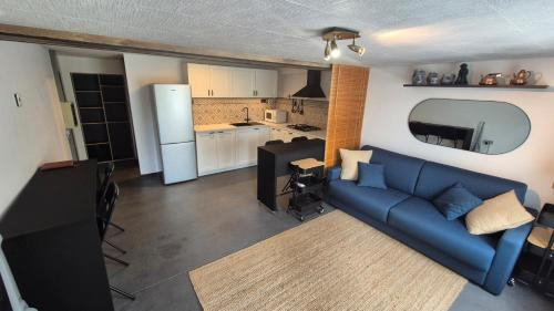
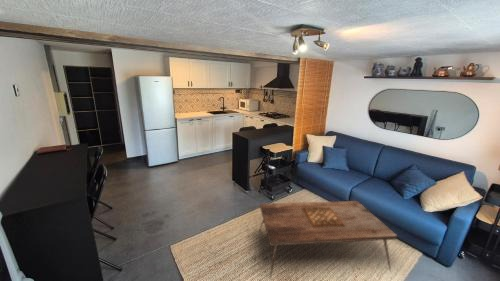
+ coffee table (319, 231)
